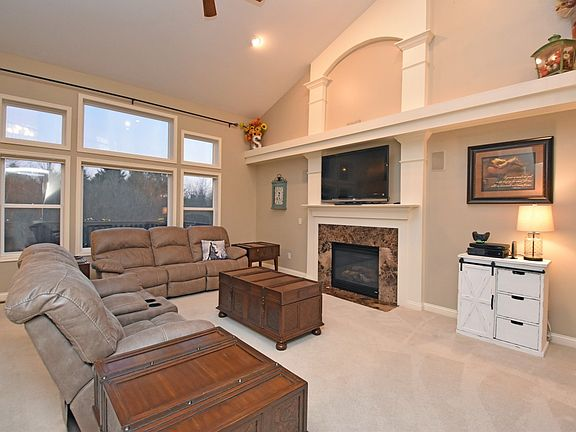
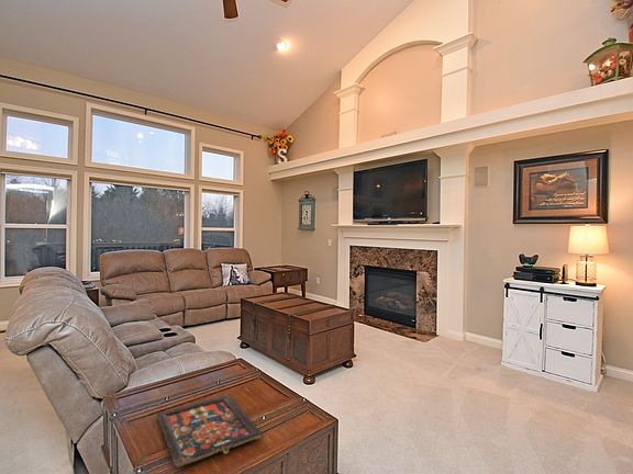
+ board game (207, 426)
